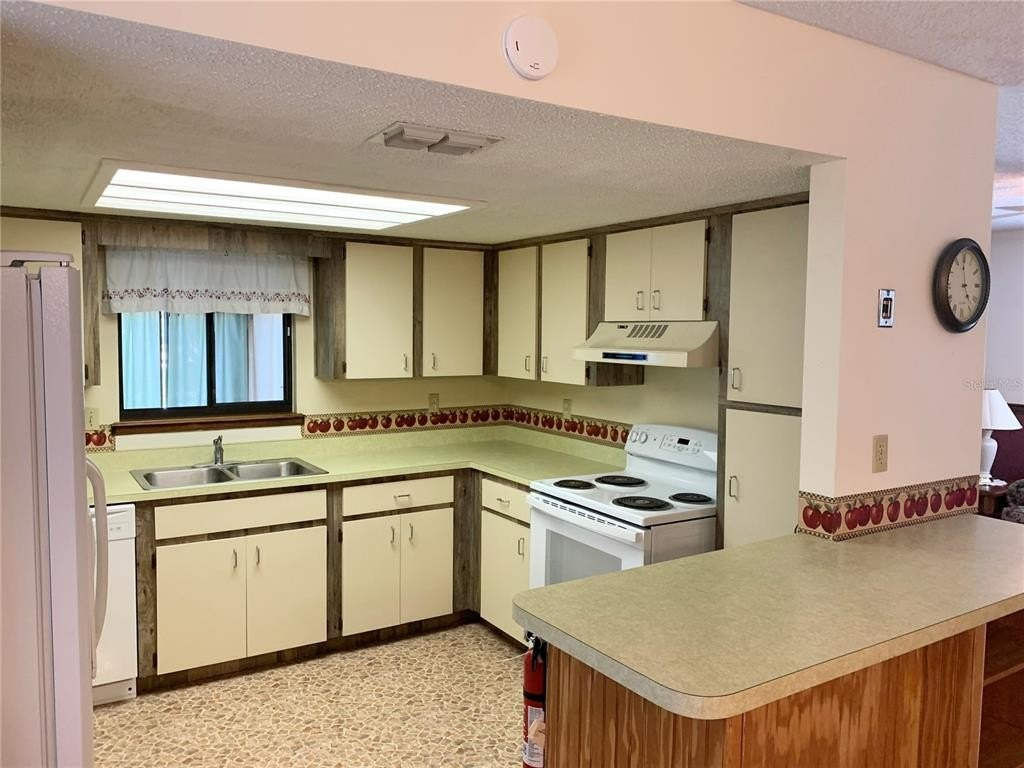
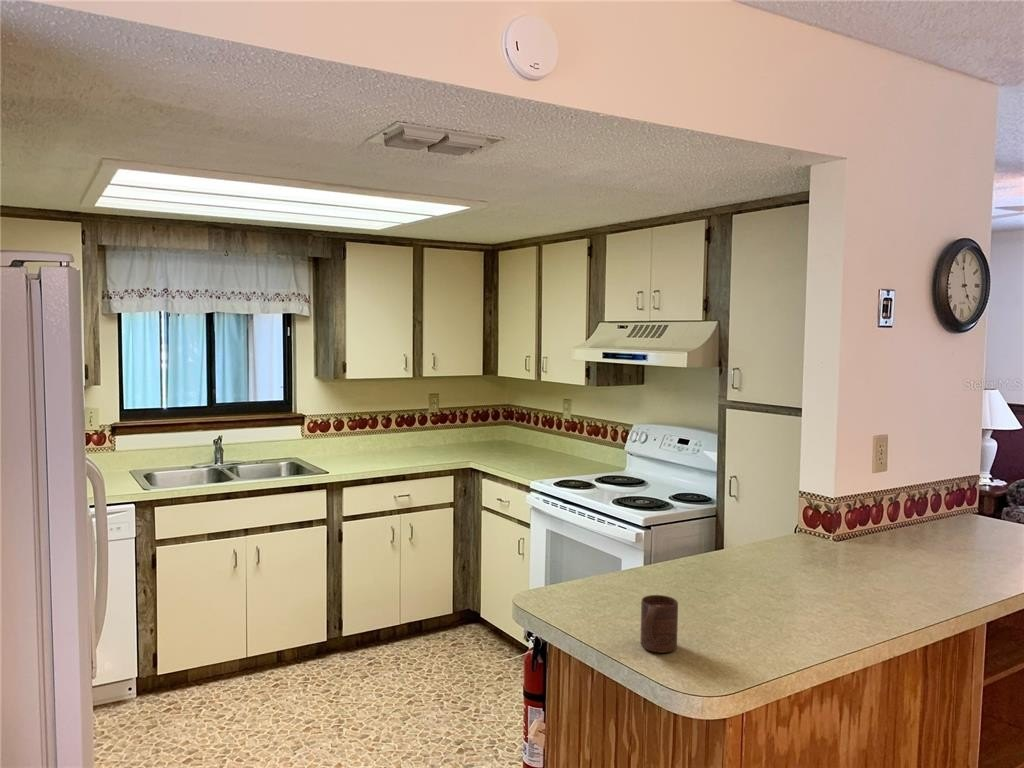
+ cup (659, 625)
